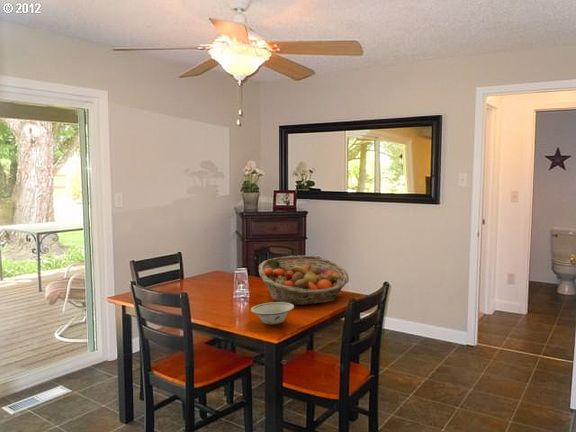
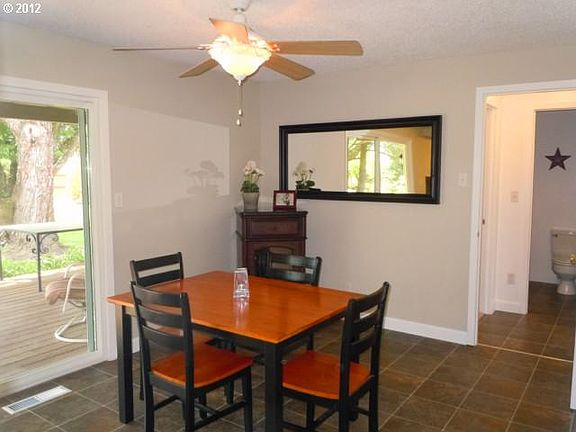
- bowl (272, 315)
- fruit basket (303, 279)
